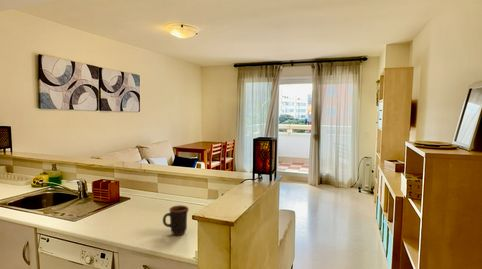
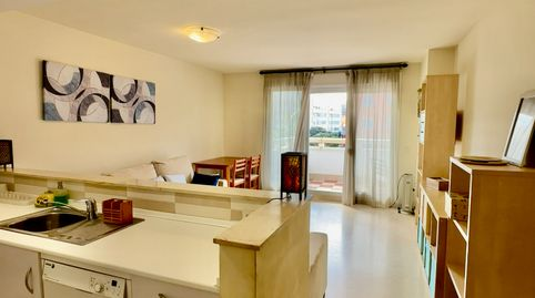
- mug (175, 220)
